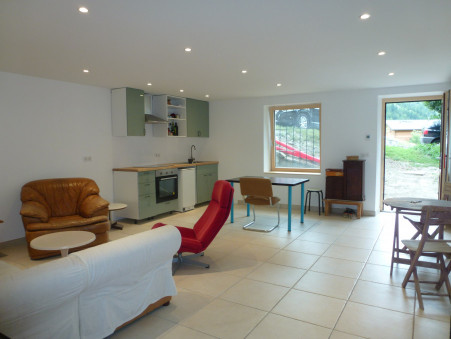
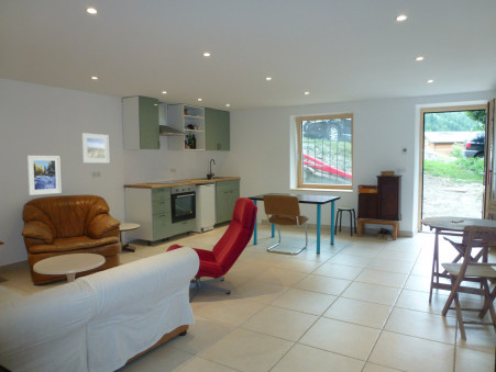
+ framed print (44, 174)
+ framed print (96, 148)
